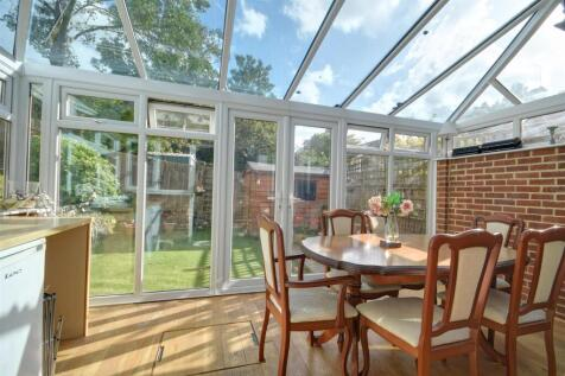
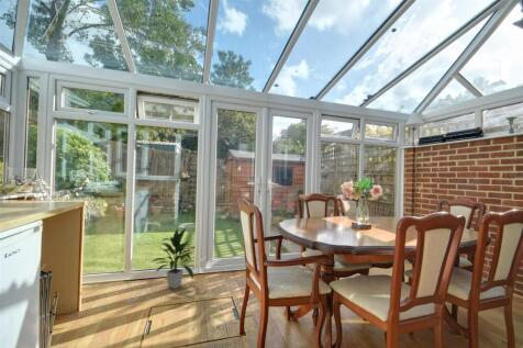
+ indoor plant (176, 258)
